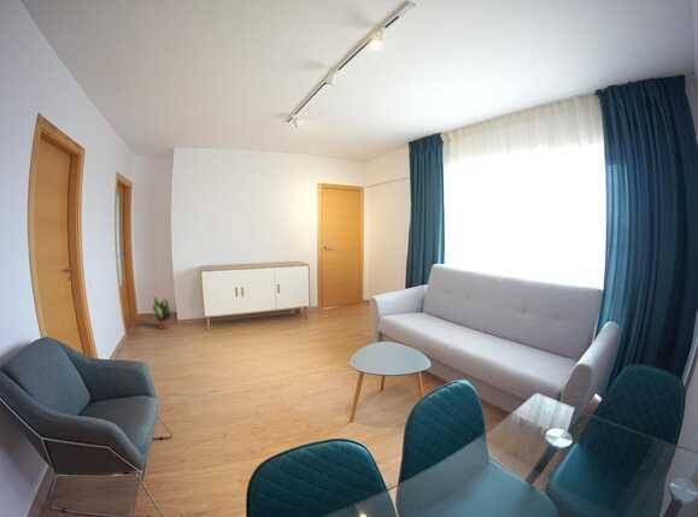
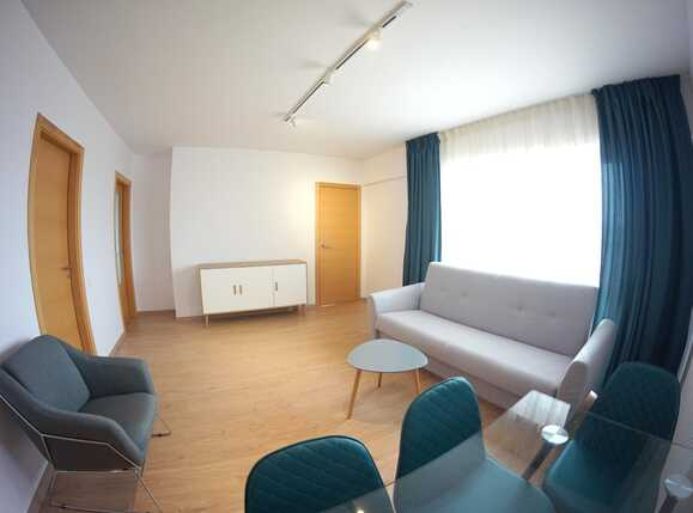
- potted plant (163, 312)
